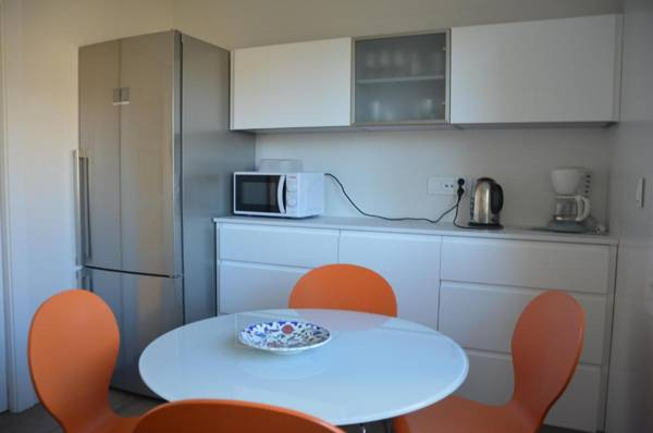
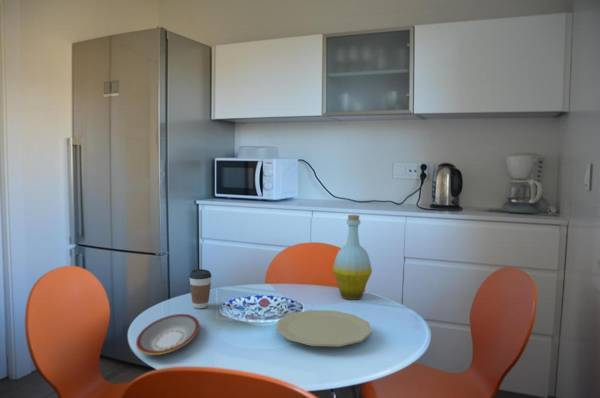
+ plate (323, 330)
+ plate (169, 335)
+ bottle (352, 256)
+ coffee cup (200, 288)
